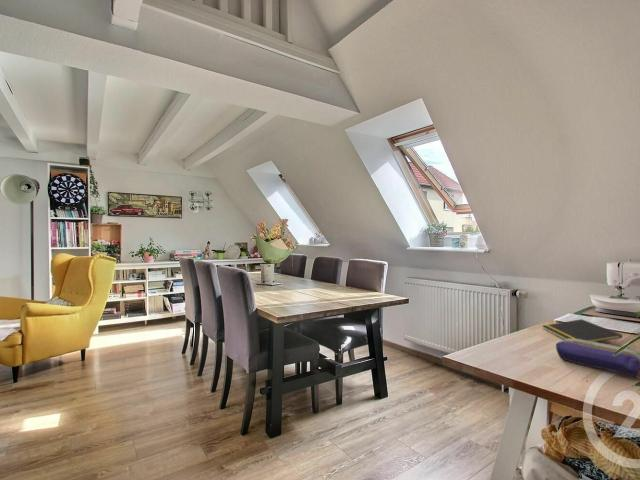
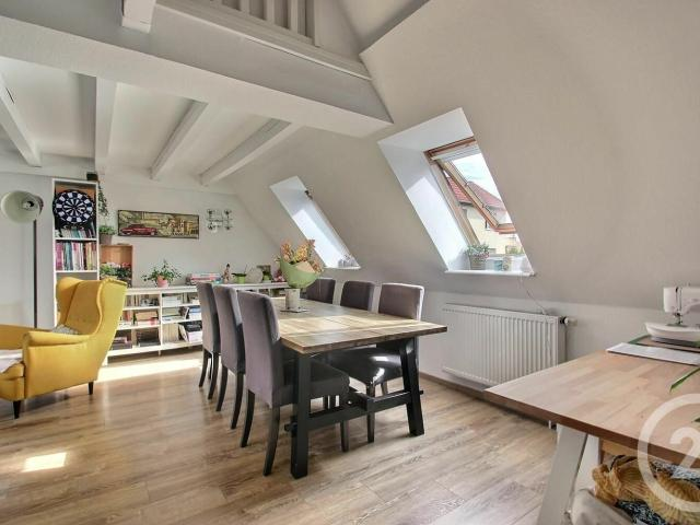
- pencil case (599, 356)
- notepad (578, 331)
